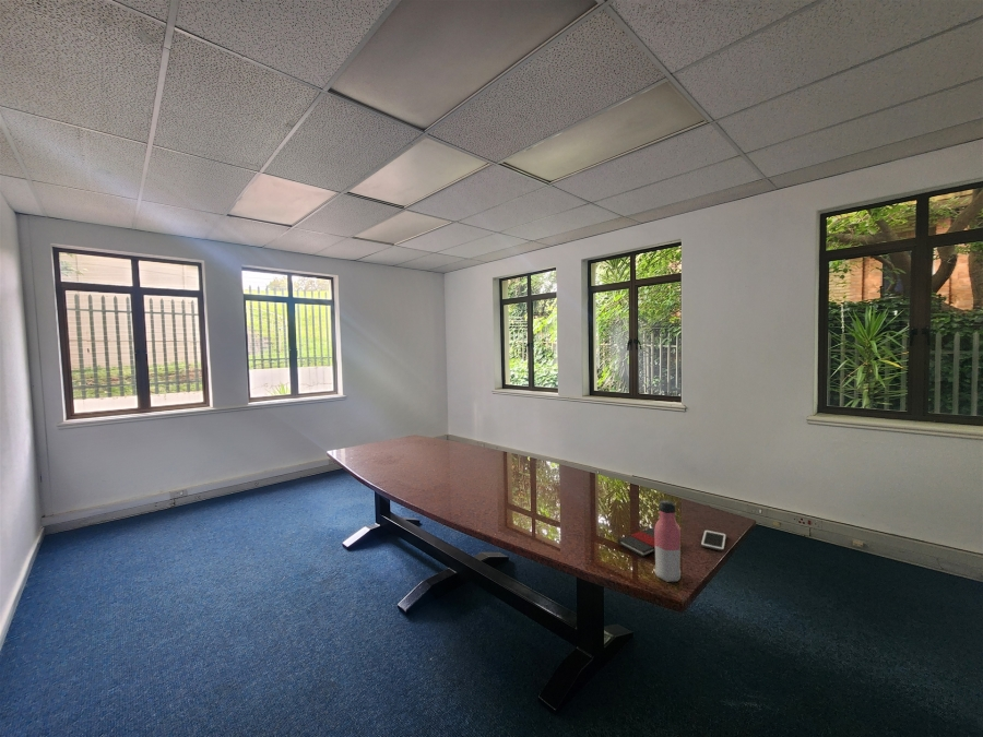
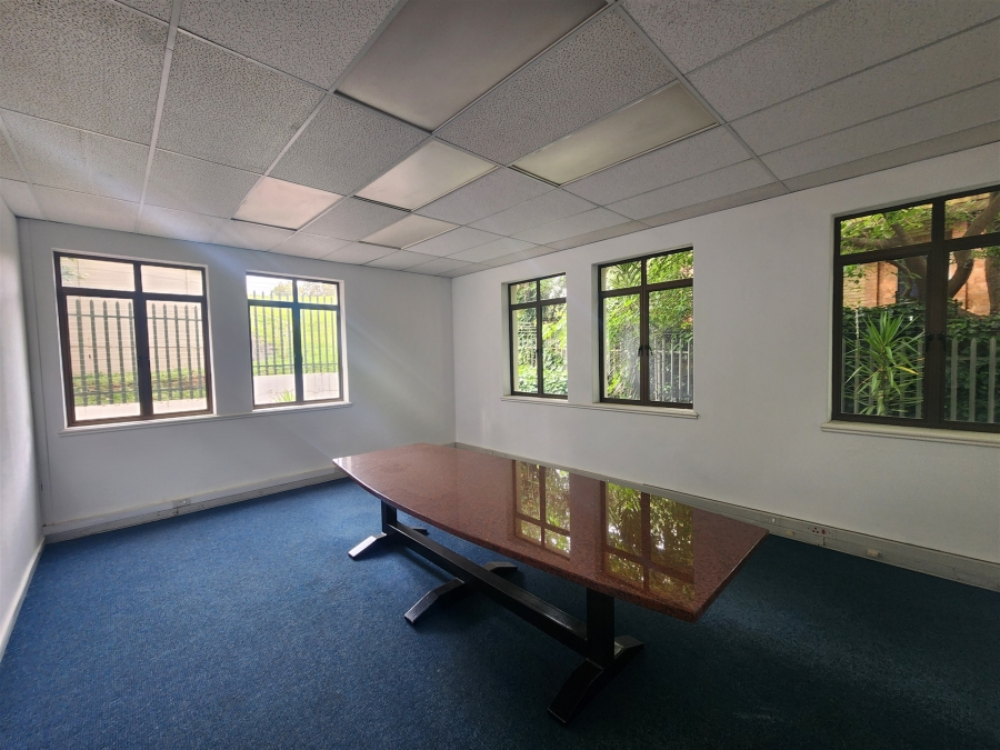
- cell phone (713, 539)
- water bottle (667, 539)
- book (647, 540)
